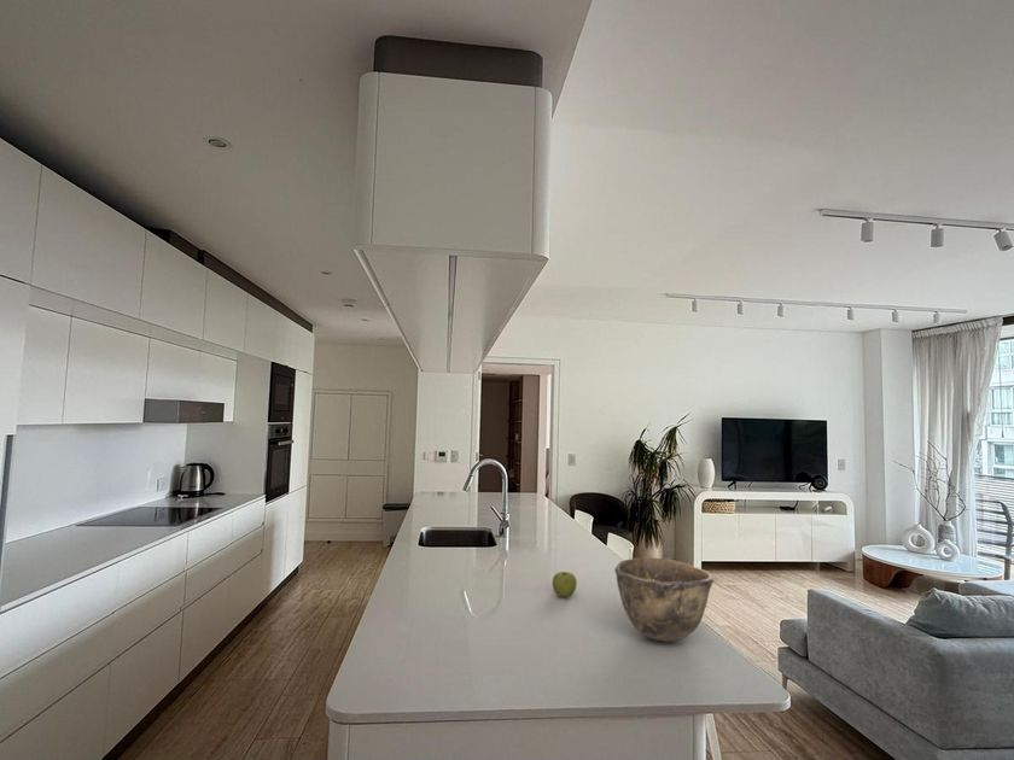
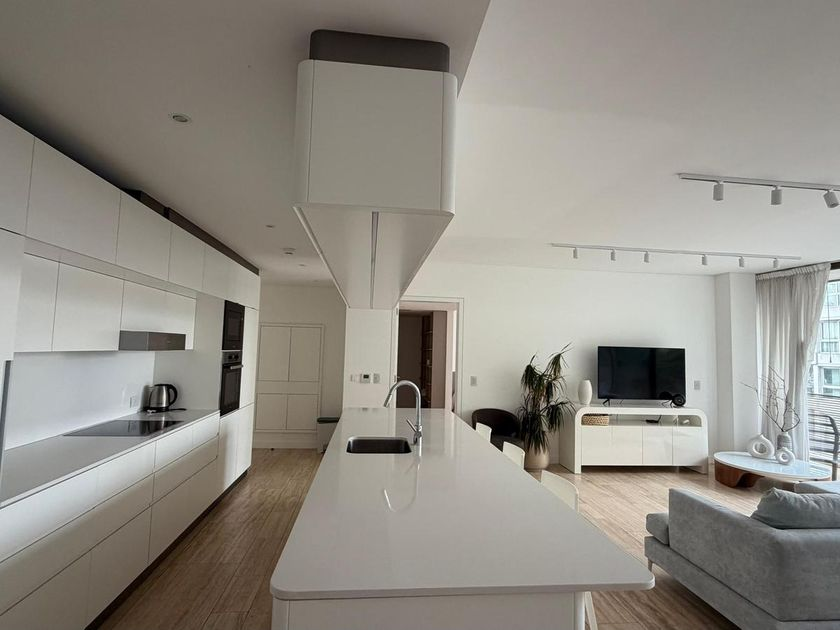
- bowl (663, 602)
- apple (564, 584)
